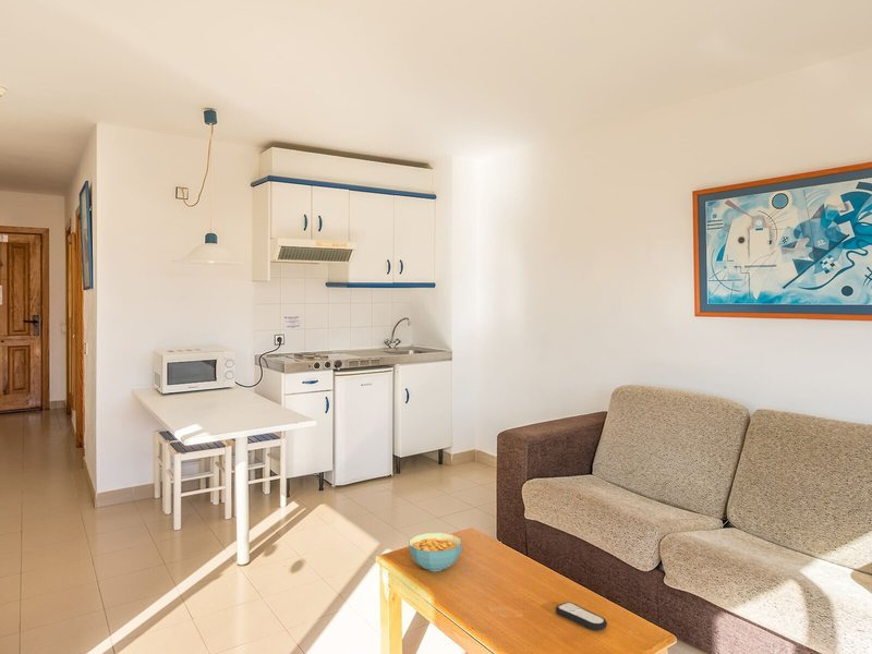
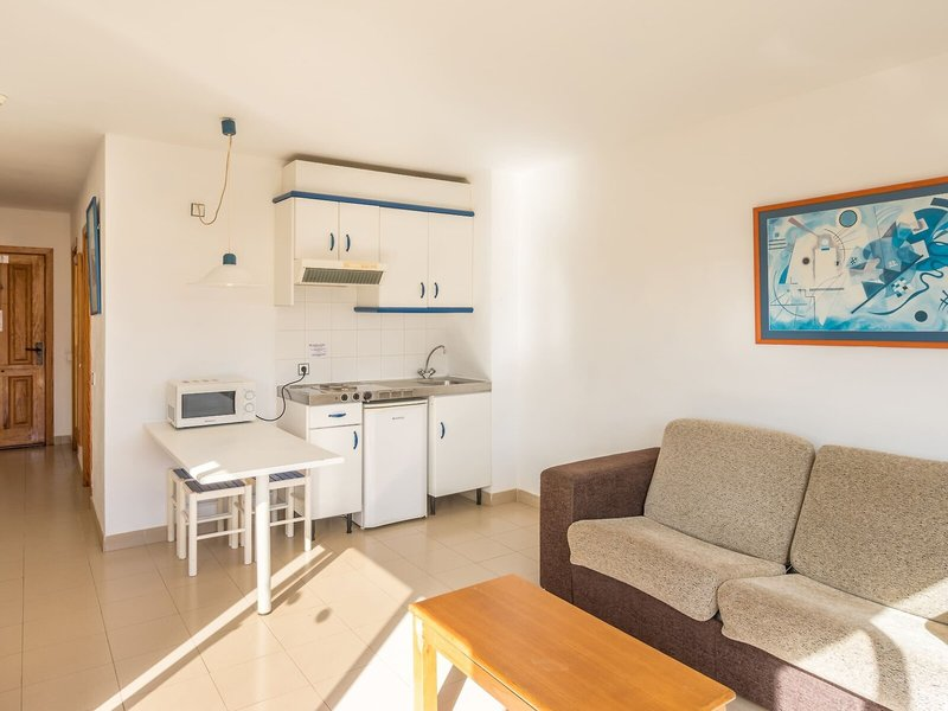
- remote control (581, 616)
- cereal bowl (435, 555)
